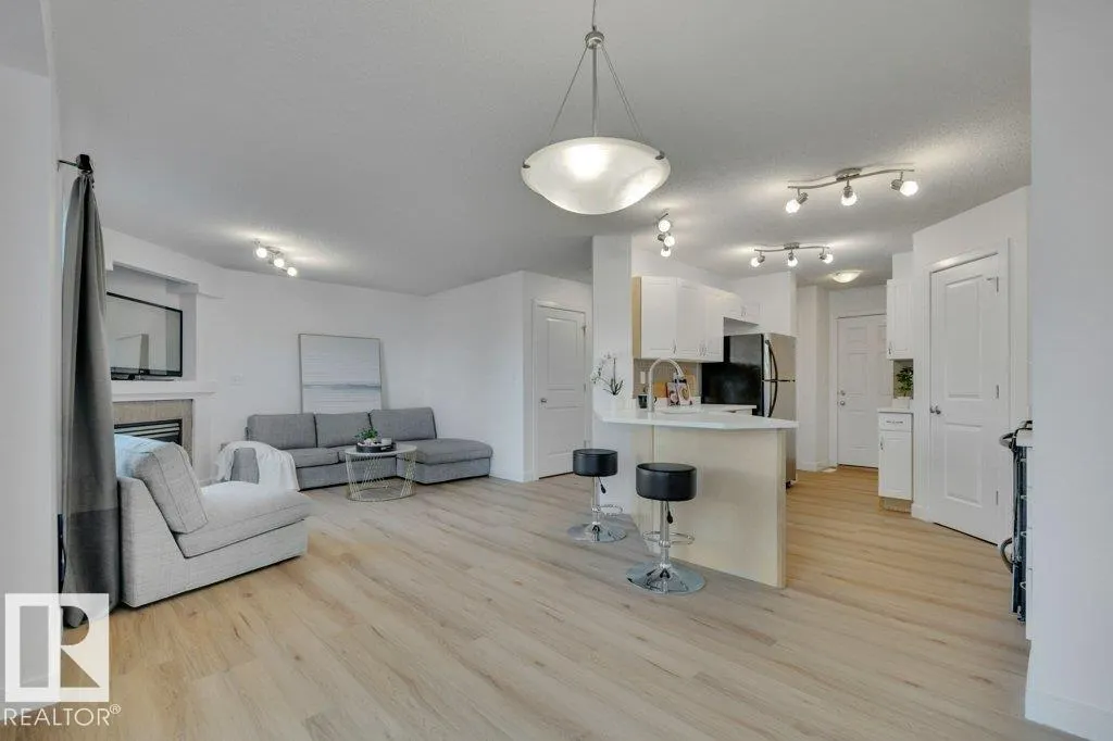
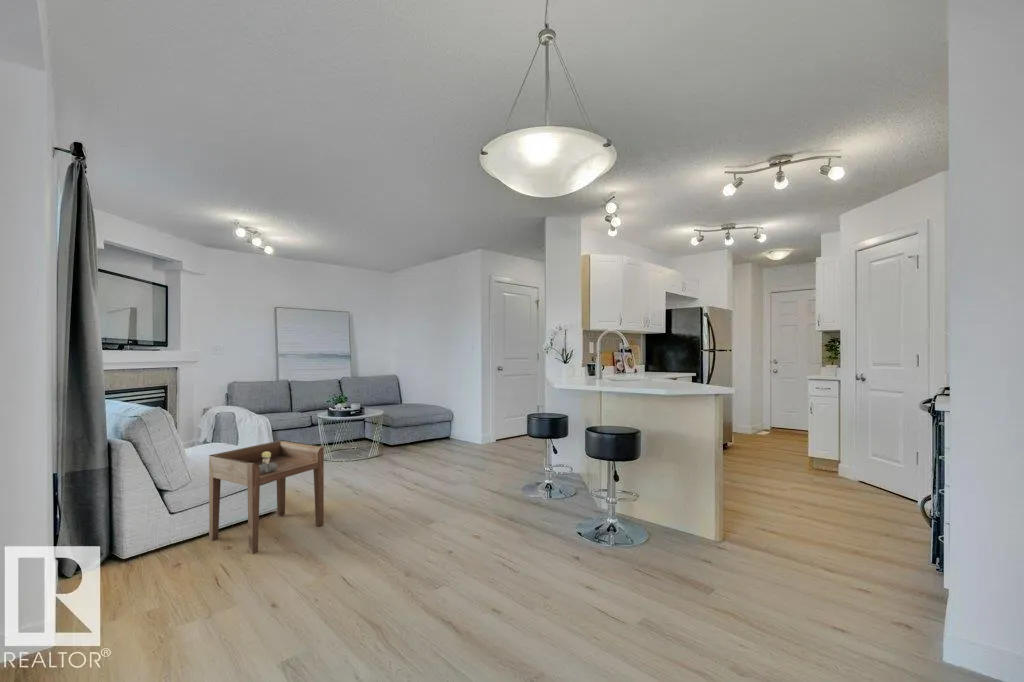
+ side table (277, 491)
+ bust sculpture (266, 461)
